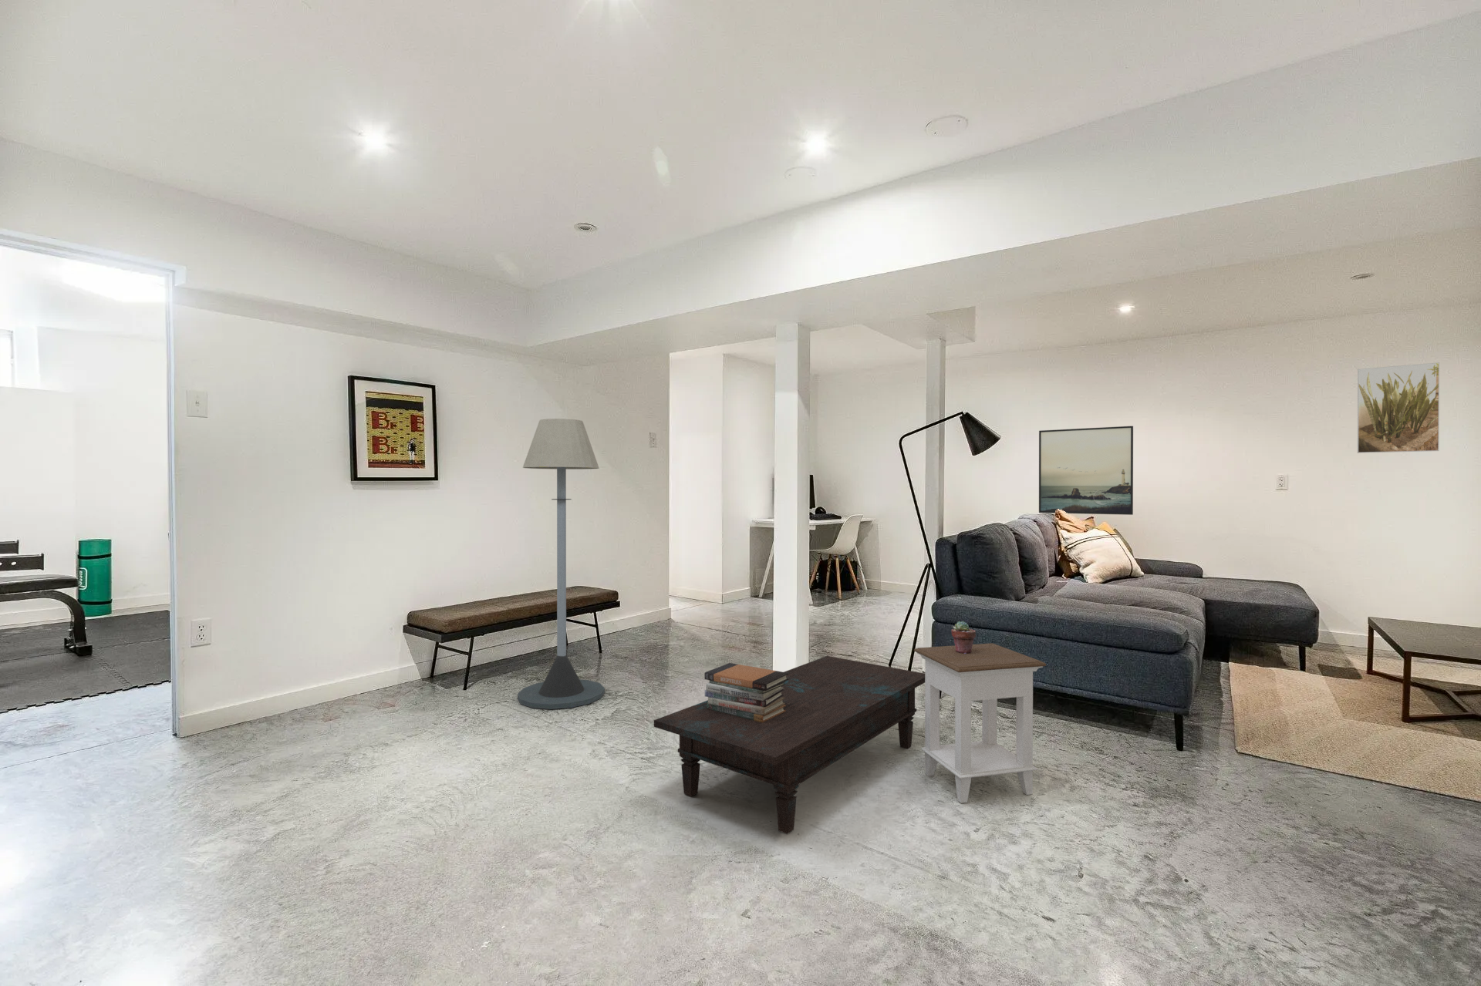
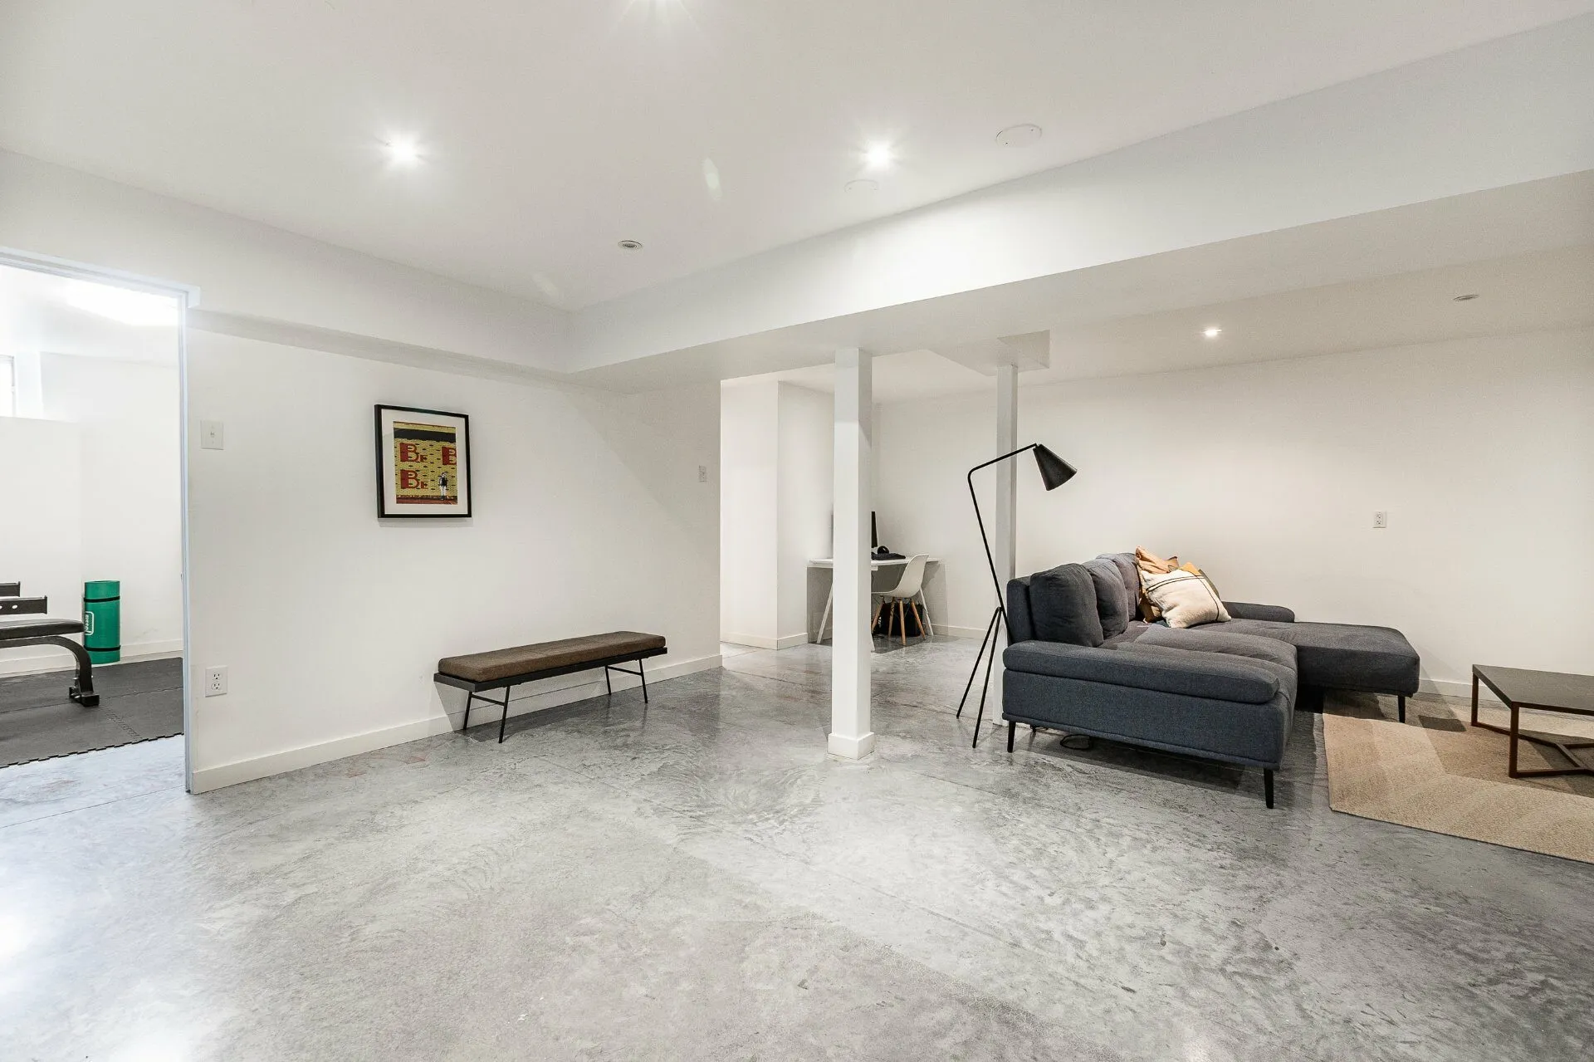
- nightstand (982, 719)
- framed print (1397, 408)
- coffee table (807, 731)
- book stack (745, 690)
- floor lamp (562, 558)
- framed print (1083, 471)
- potted succulent (962, 636)
